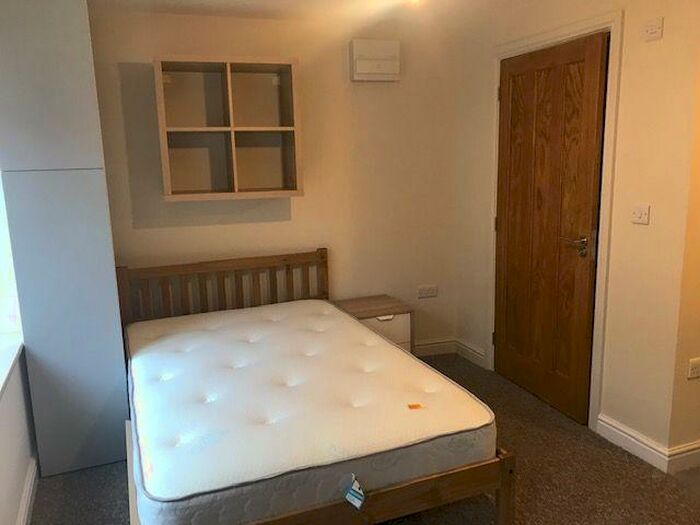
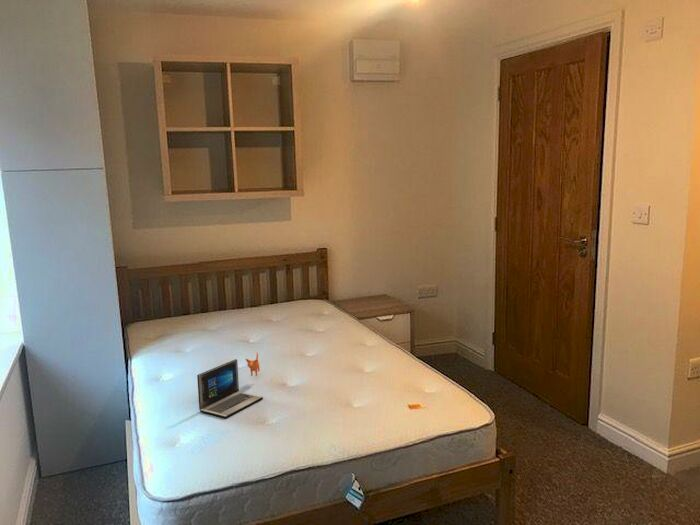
+ laptop (232, 381)
